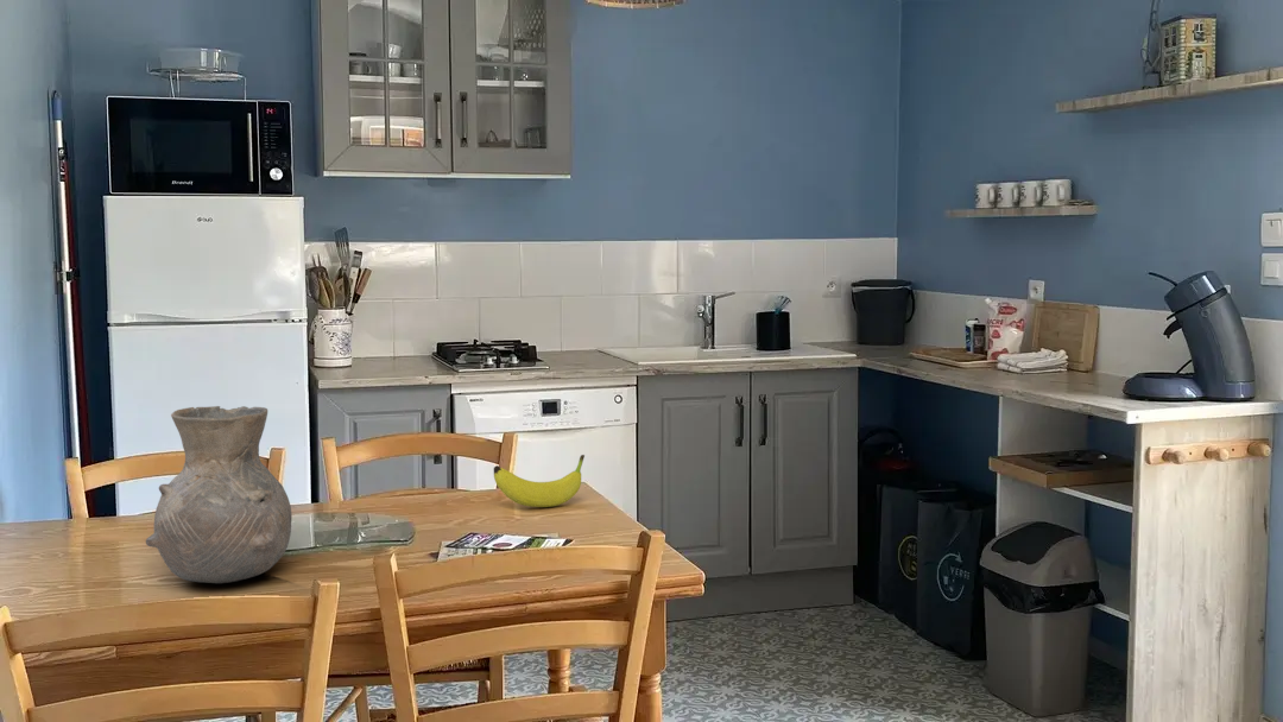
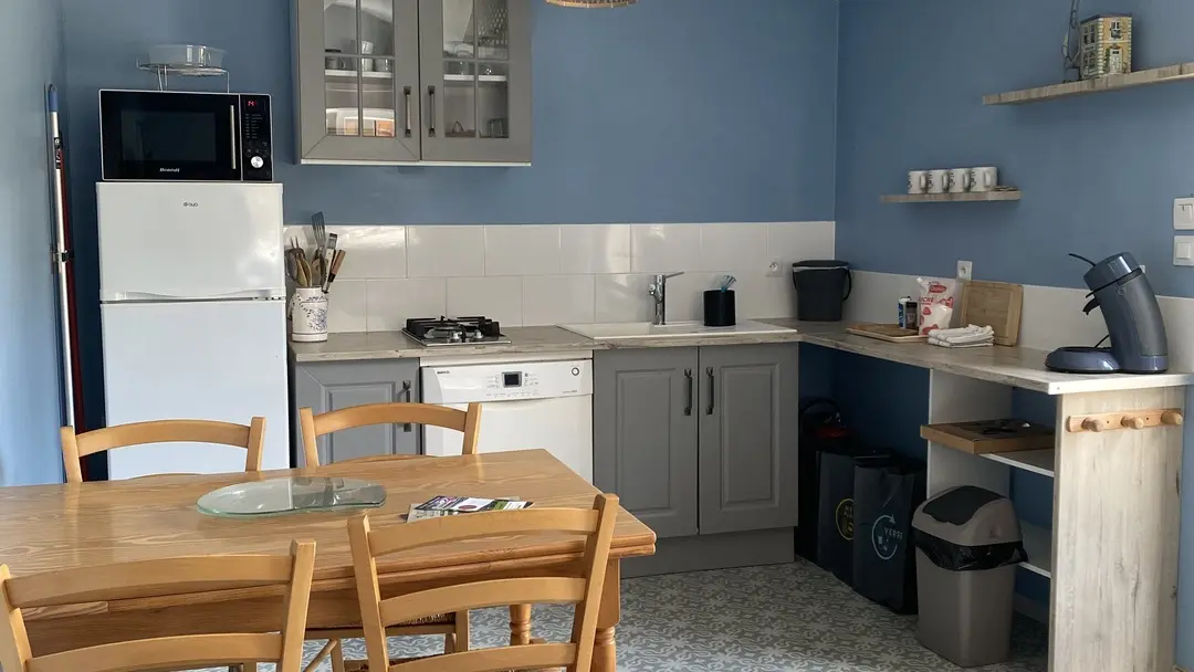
- vase (225, 495)
- fruit (542, 482)
